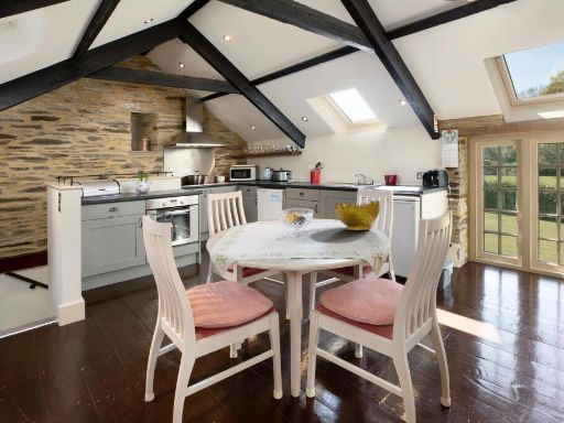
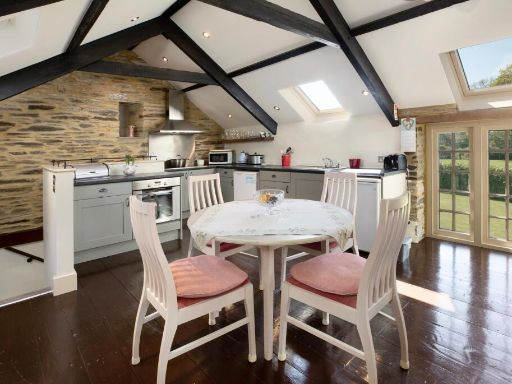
- decorative bowl (357, 215)
